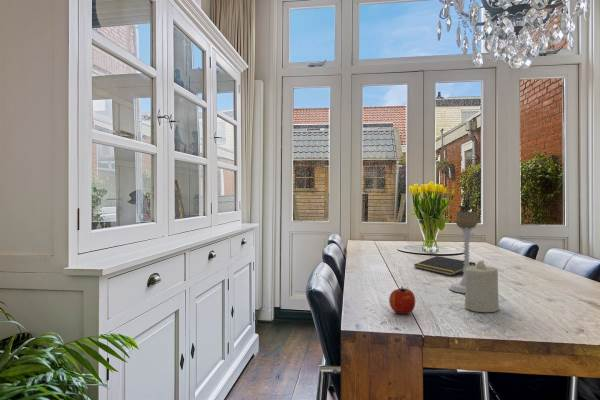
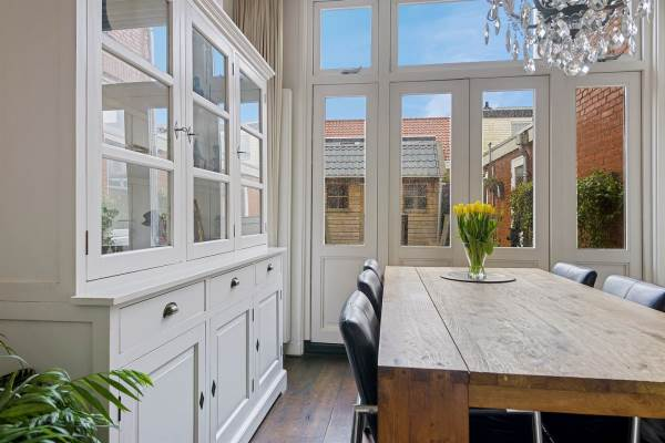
- candle (481, 284)
- candle holder (466, 250)
- fruit (402, 299)
- notepad (443, 265)
